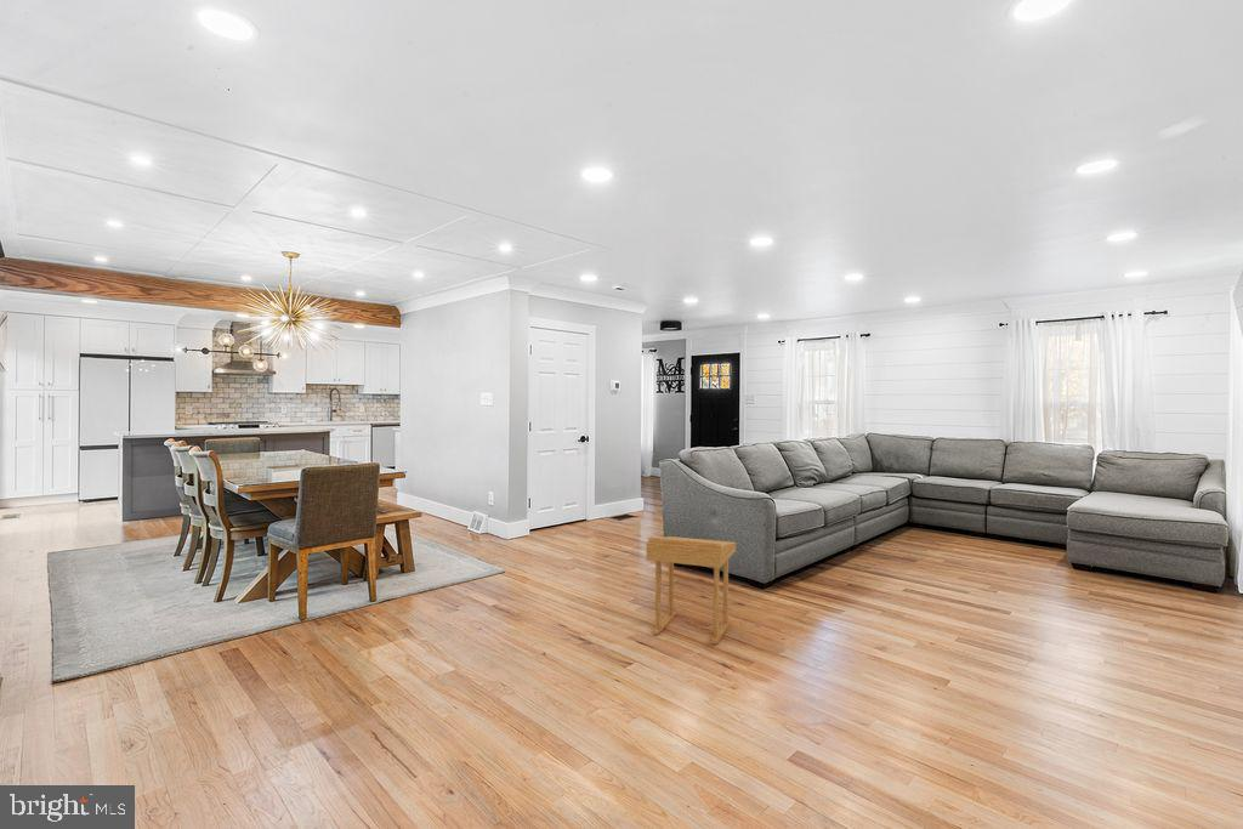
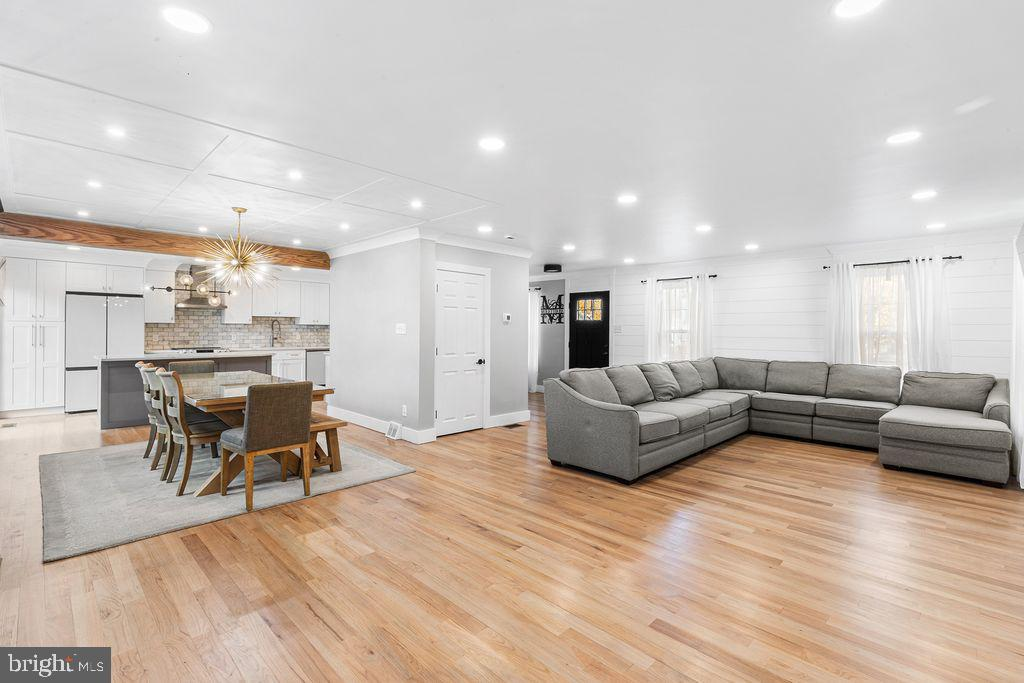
- side table (693, 564)
